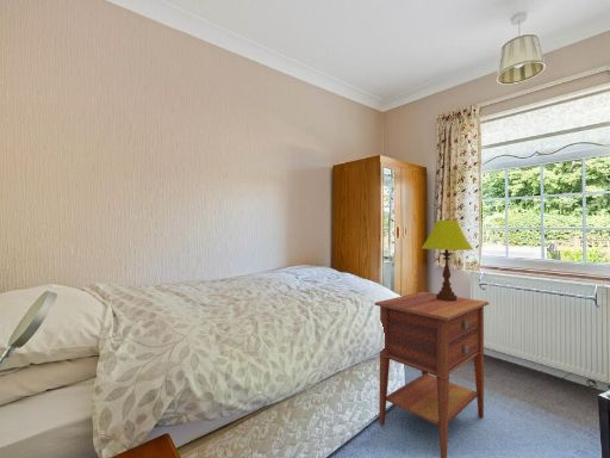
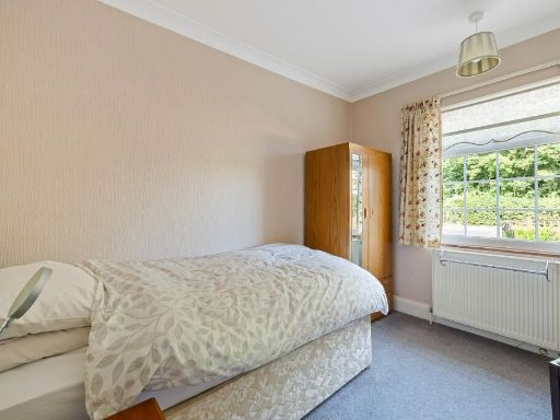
- table lamp (446, 259)
- nightstand (432, 360)
